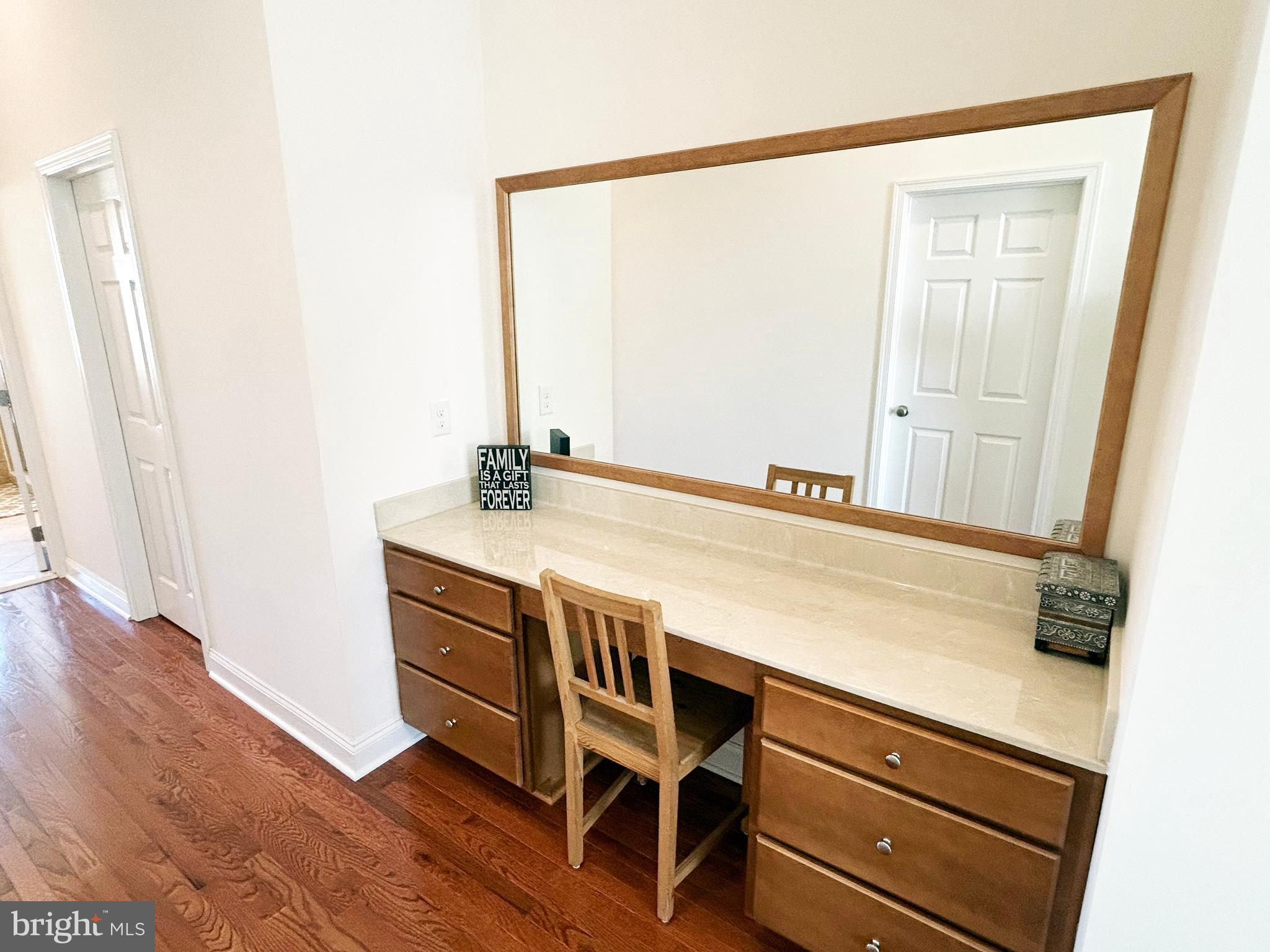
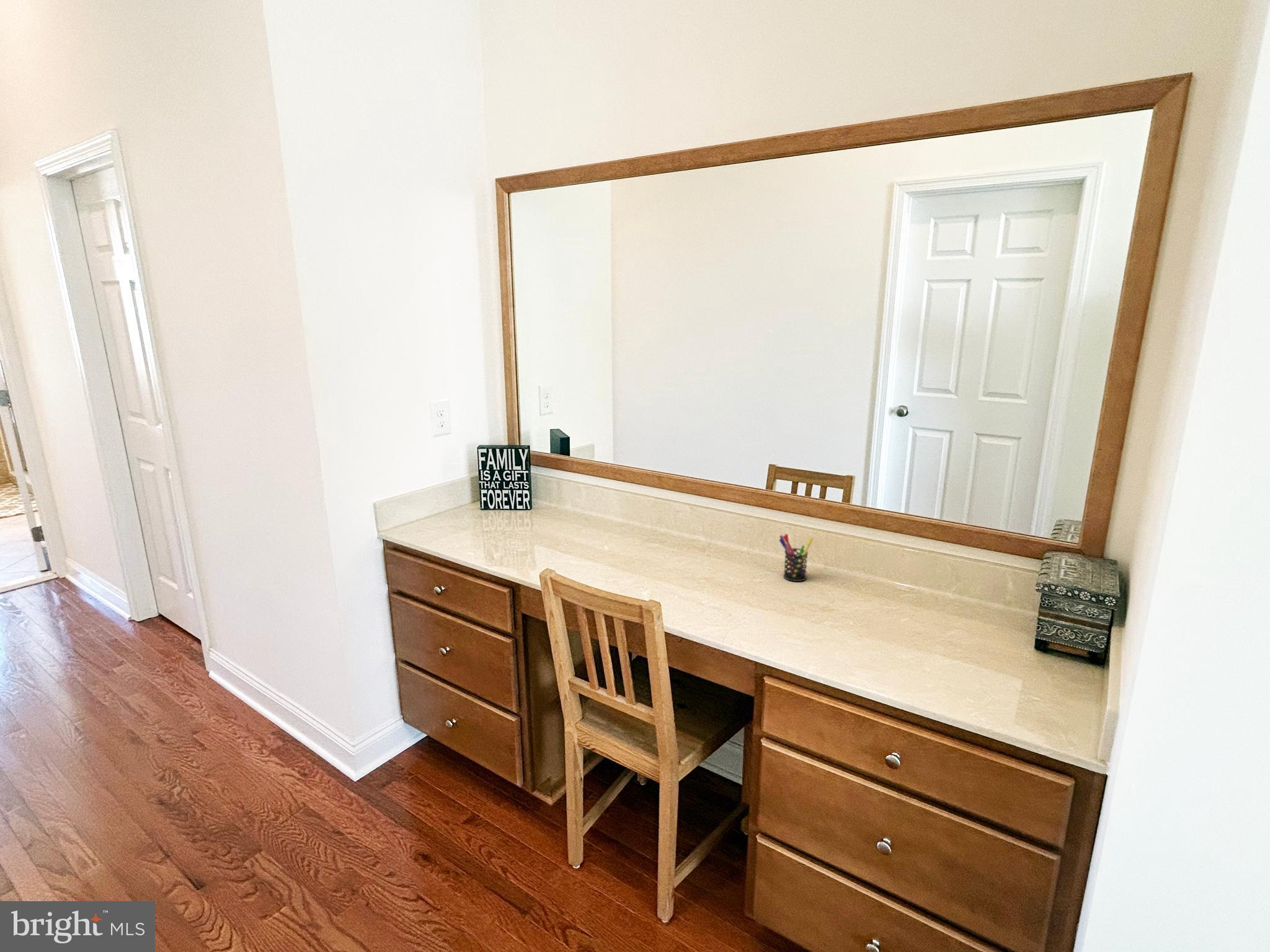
+ pen holder (796, 556)
